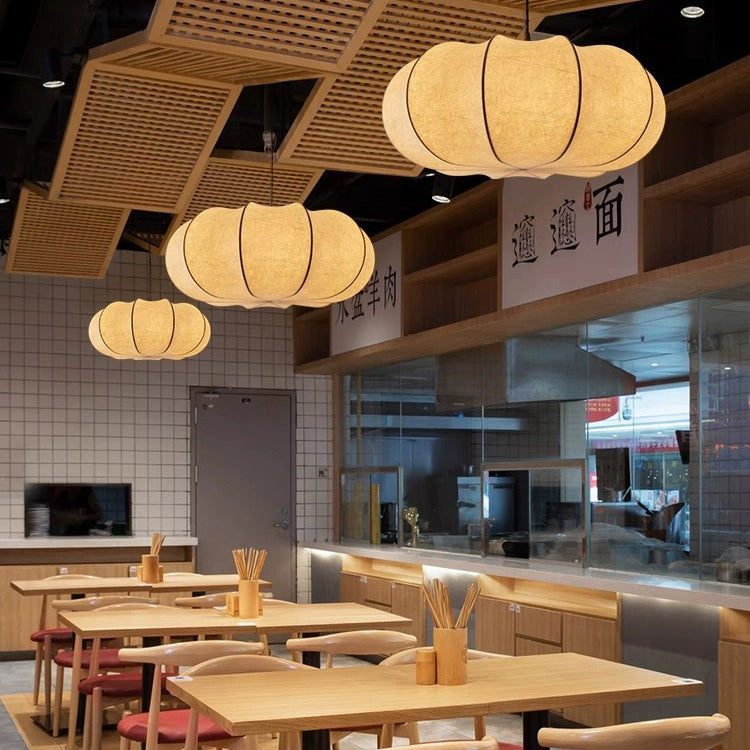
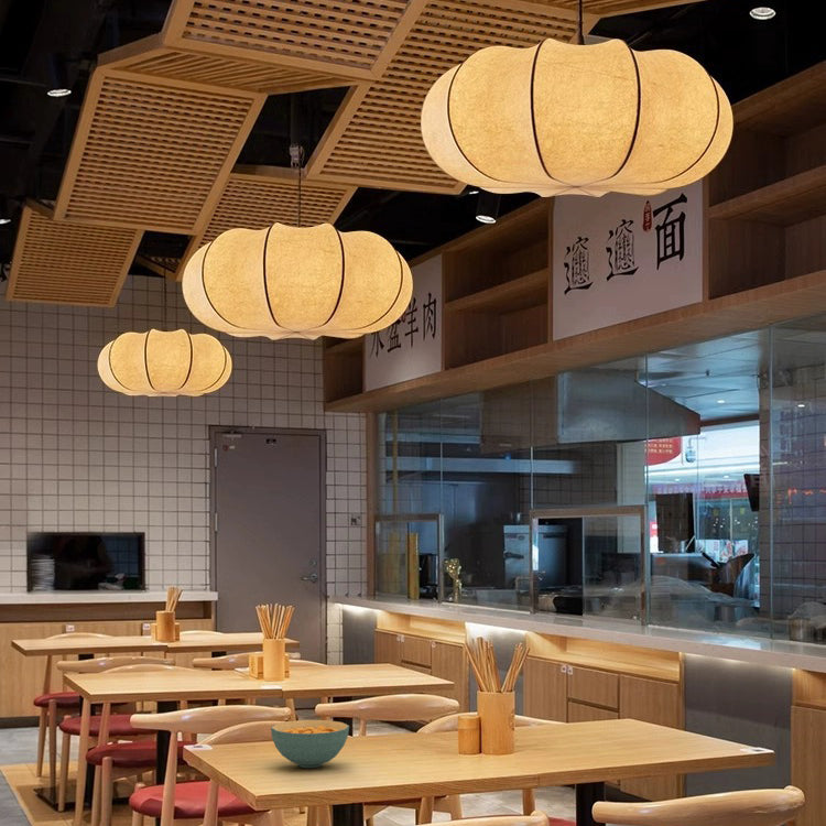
+ cereal bowl (309, 746)
